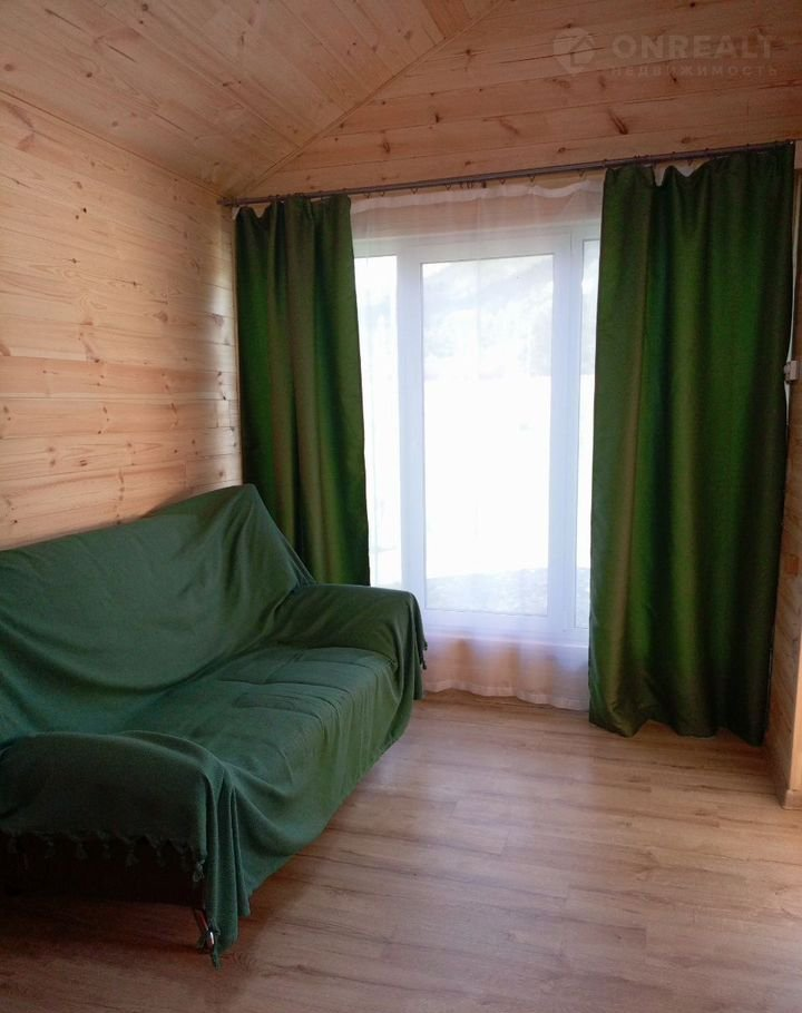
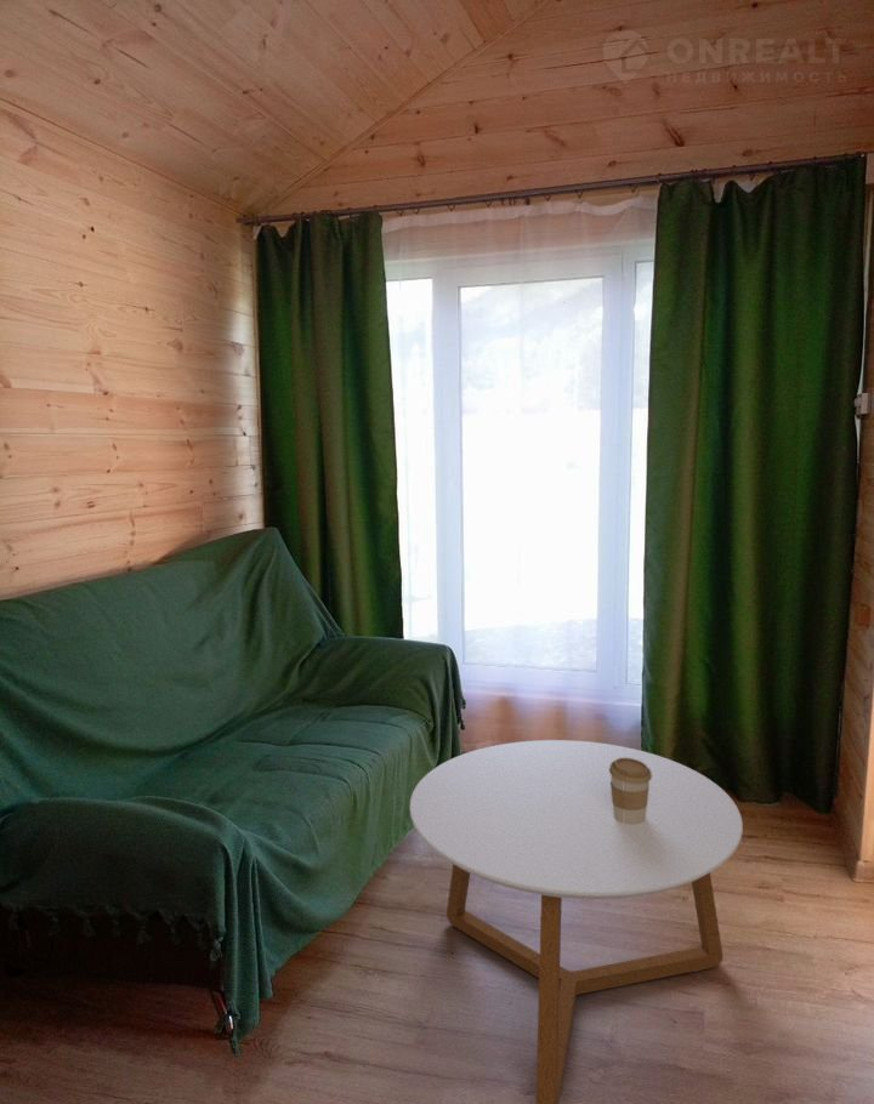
+ coffee table (572, 898)
+ coffee cup (630, 789)
